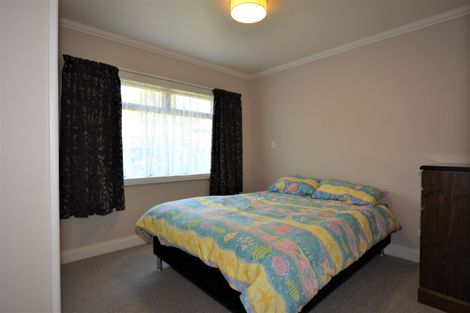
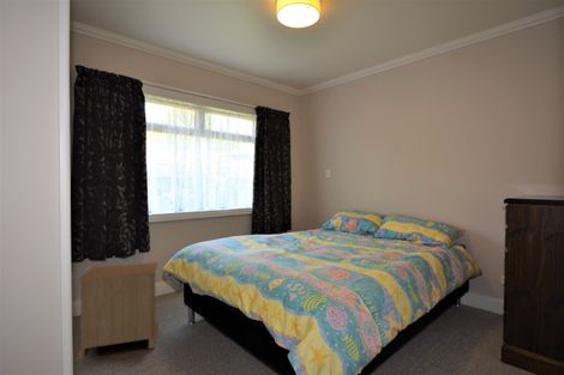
+ nightstand (121, 306)
